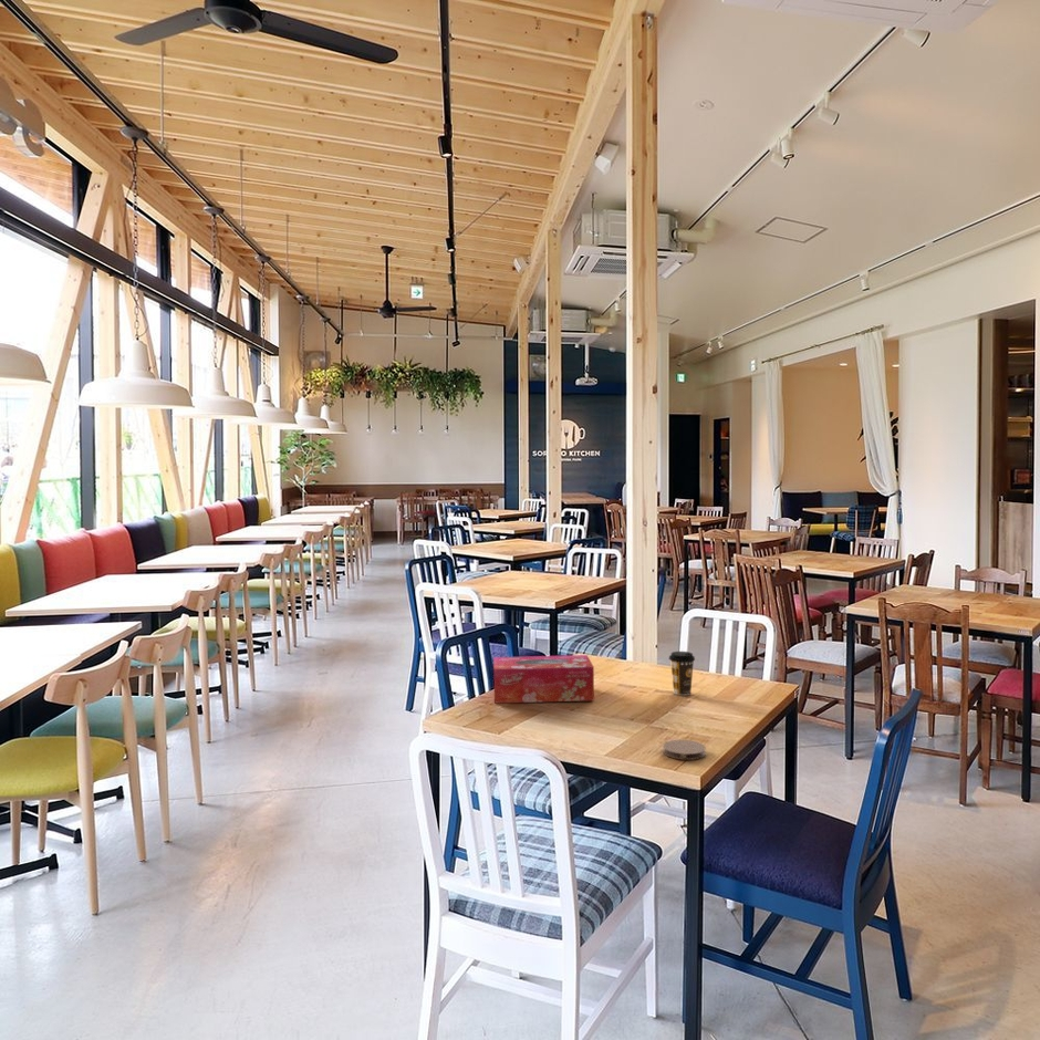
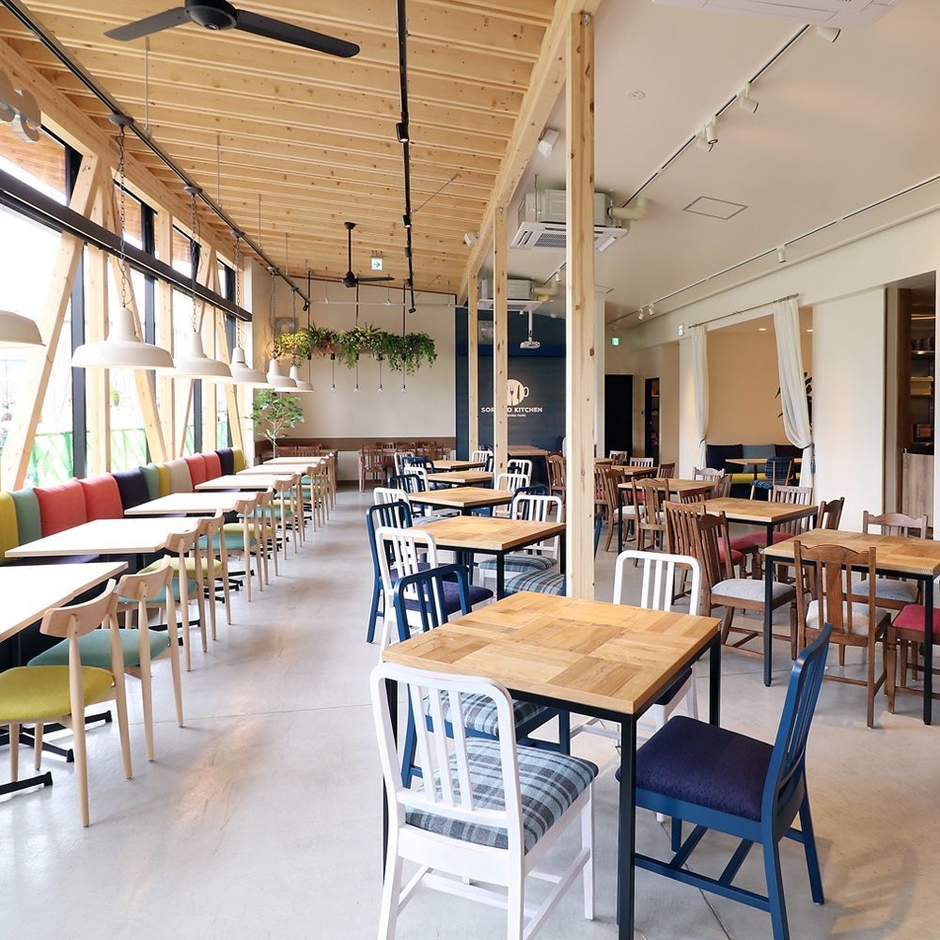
- tissue box (542, 678)
- coaster (684, 749)
- coffee cup (682, 673)
